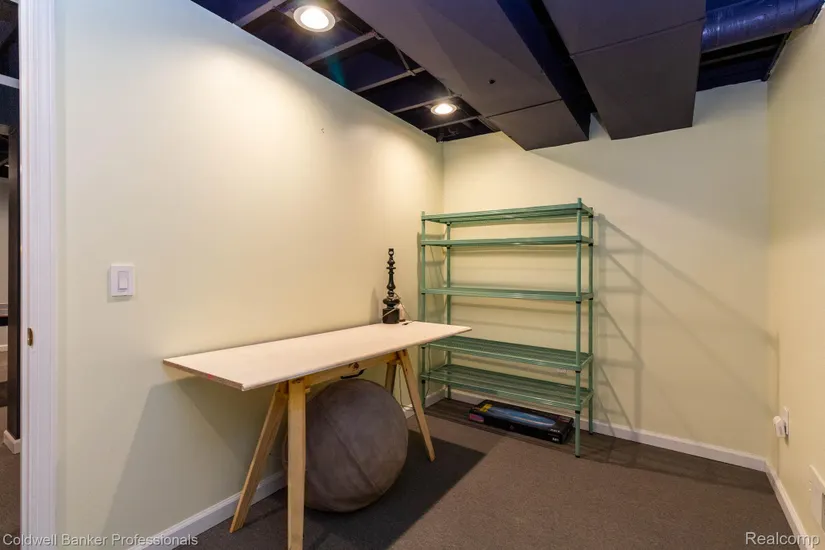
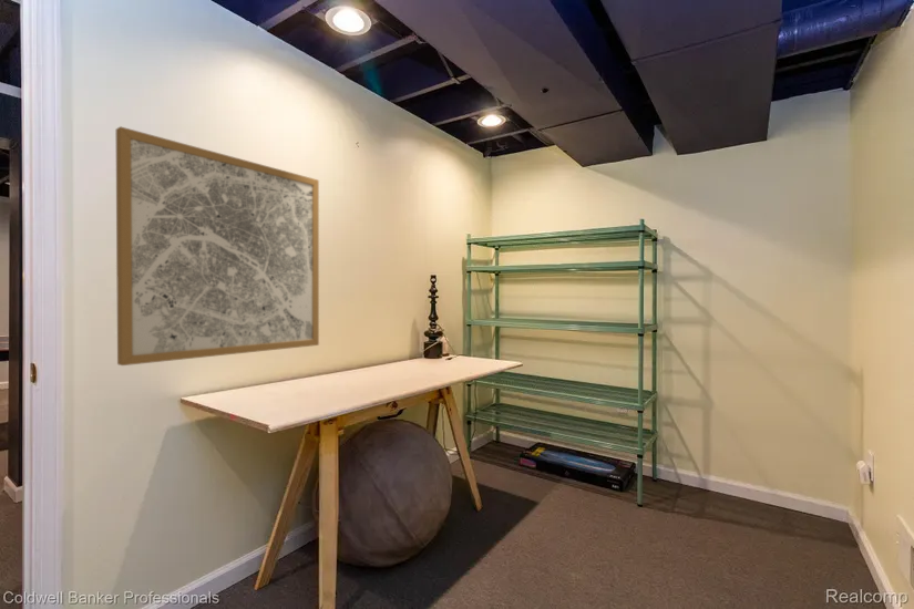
+ wall art (235, 256)
